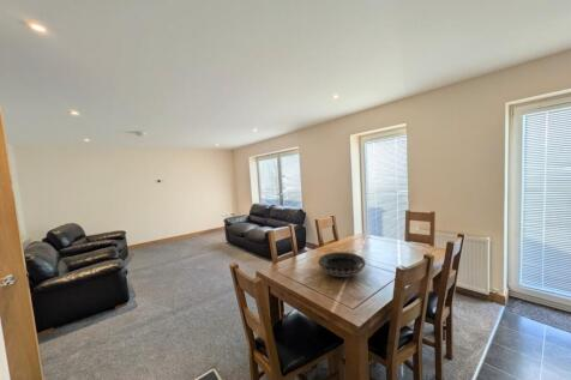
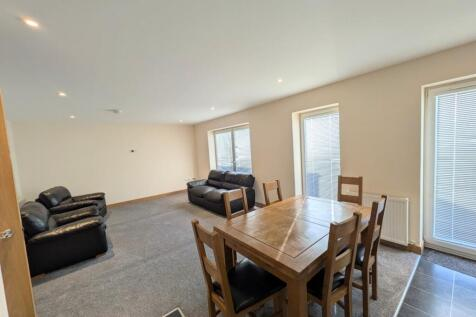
- decorative bowl (342, 265)
